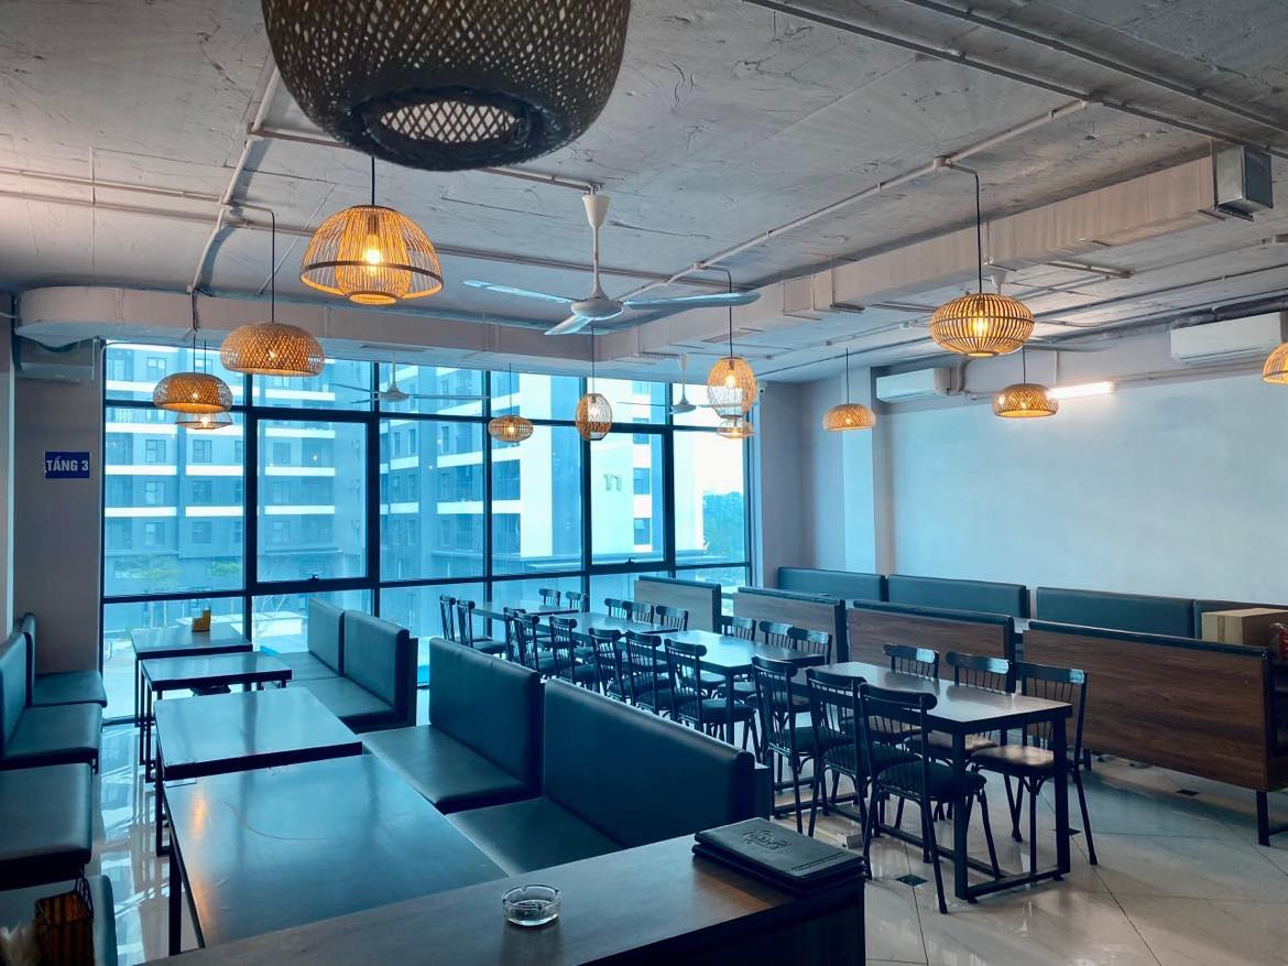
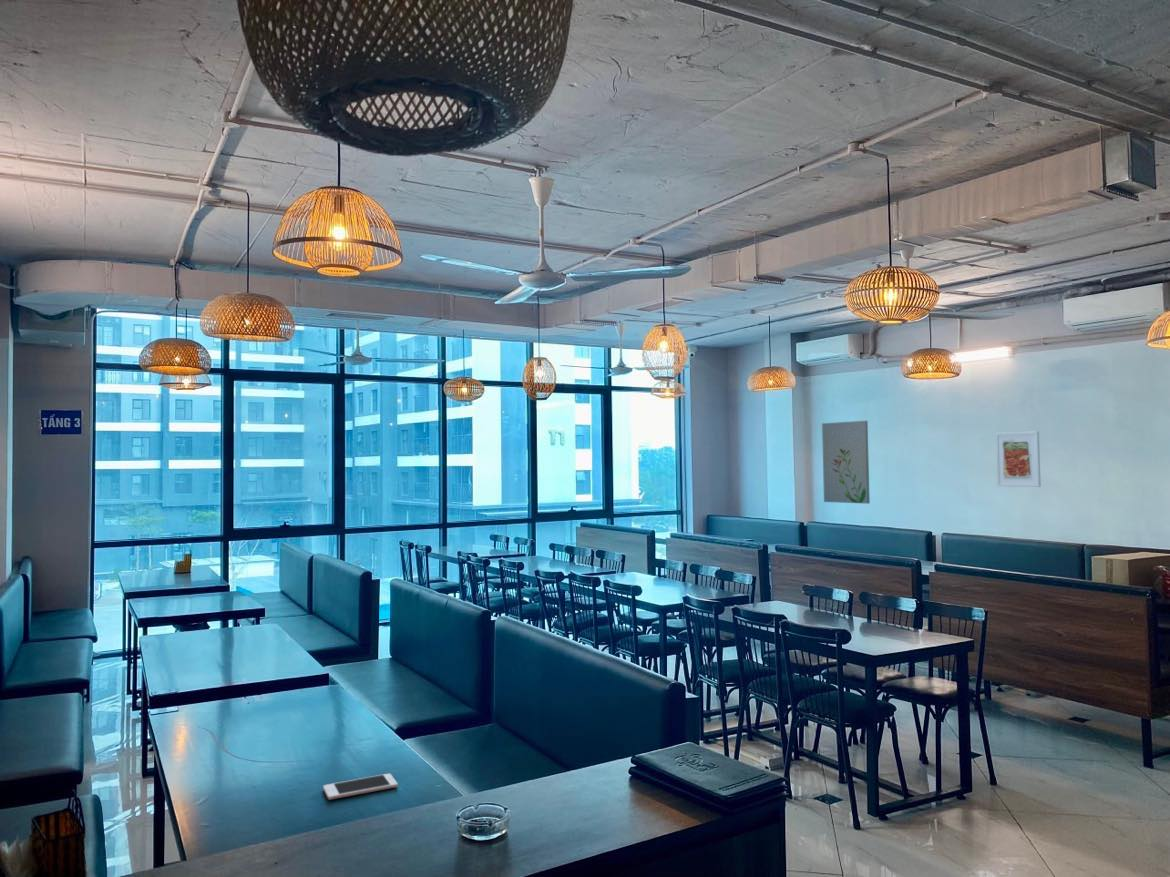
+ cell phone (360, 786)
+ wall art (845, 462)
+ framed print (1017, 459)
